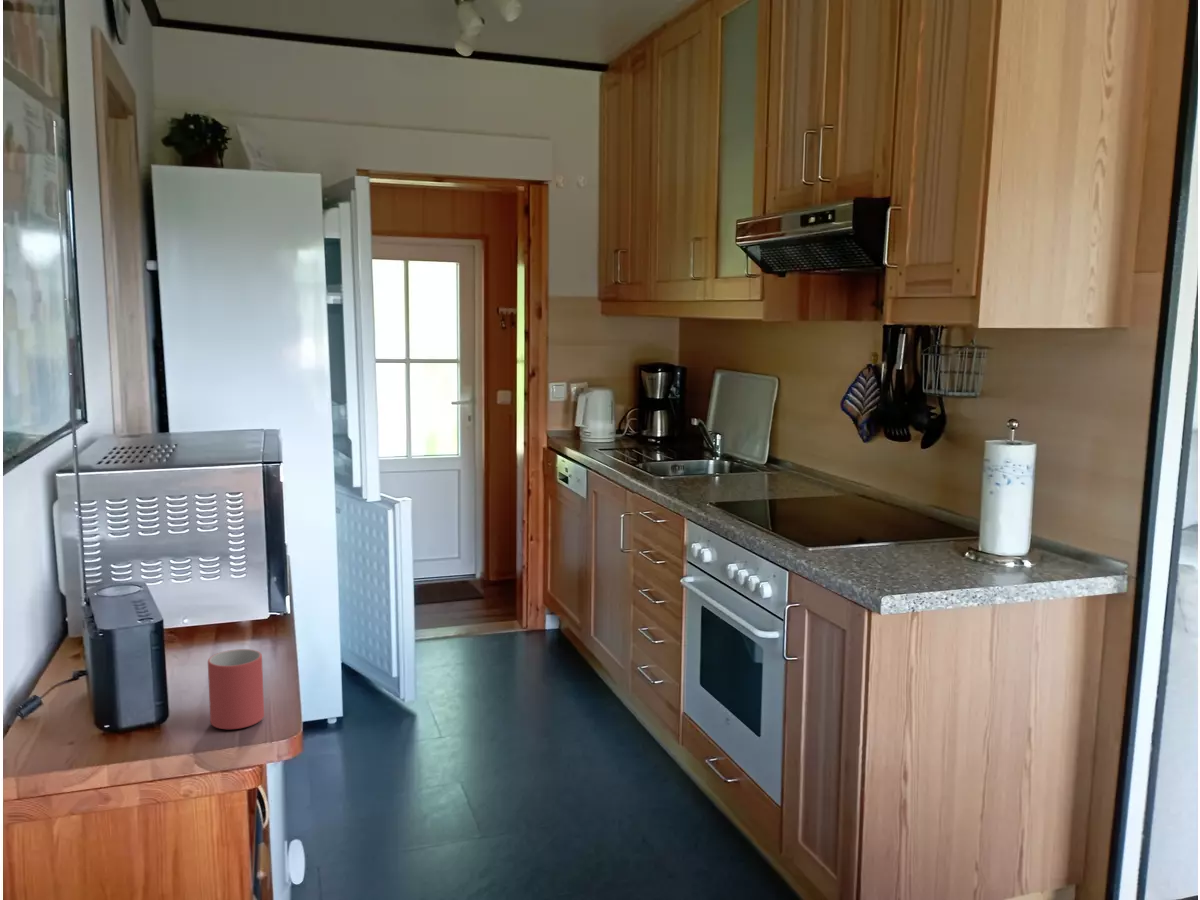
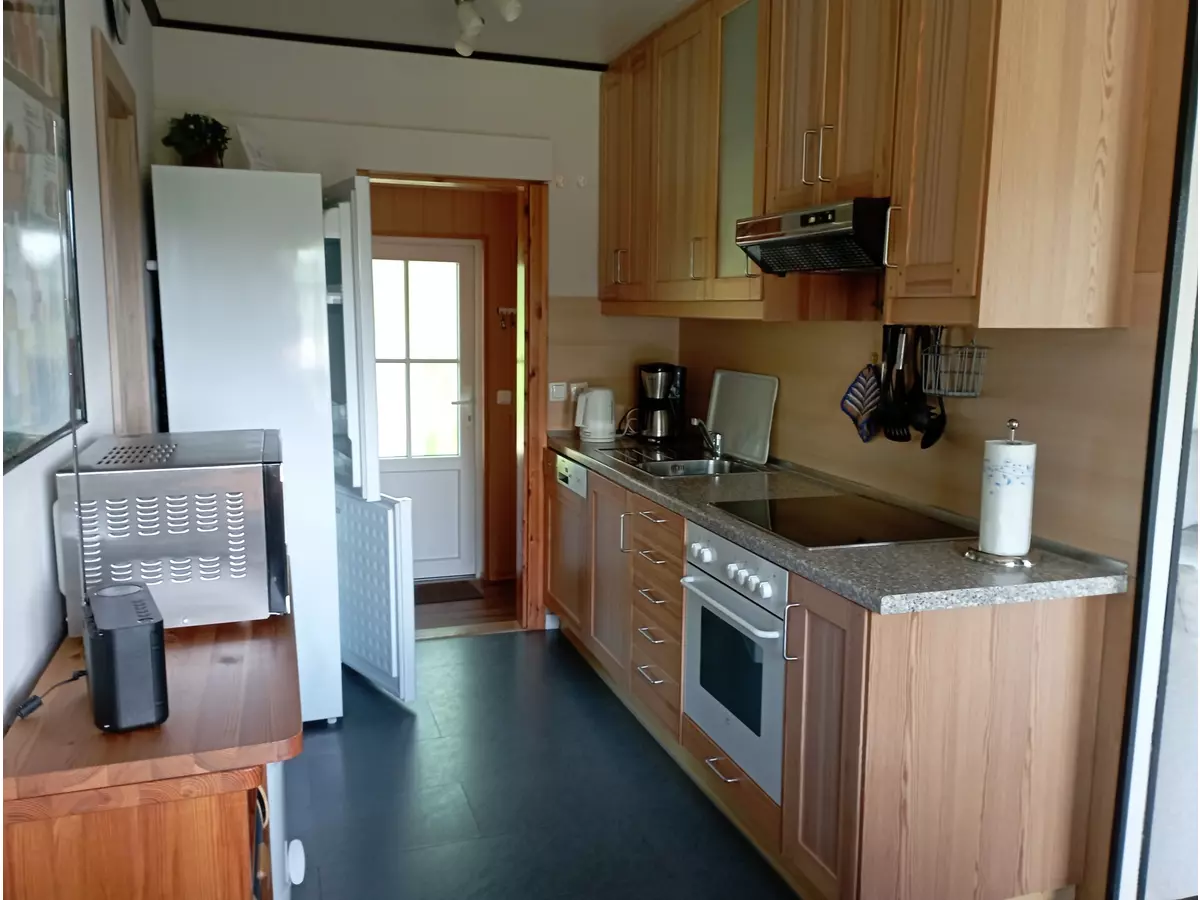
- mug (240, 684)
